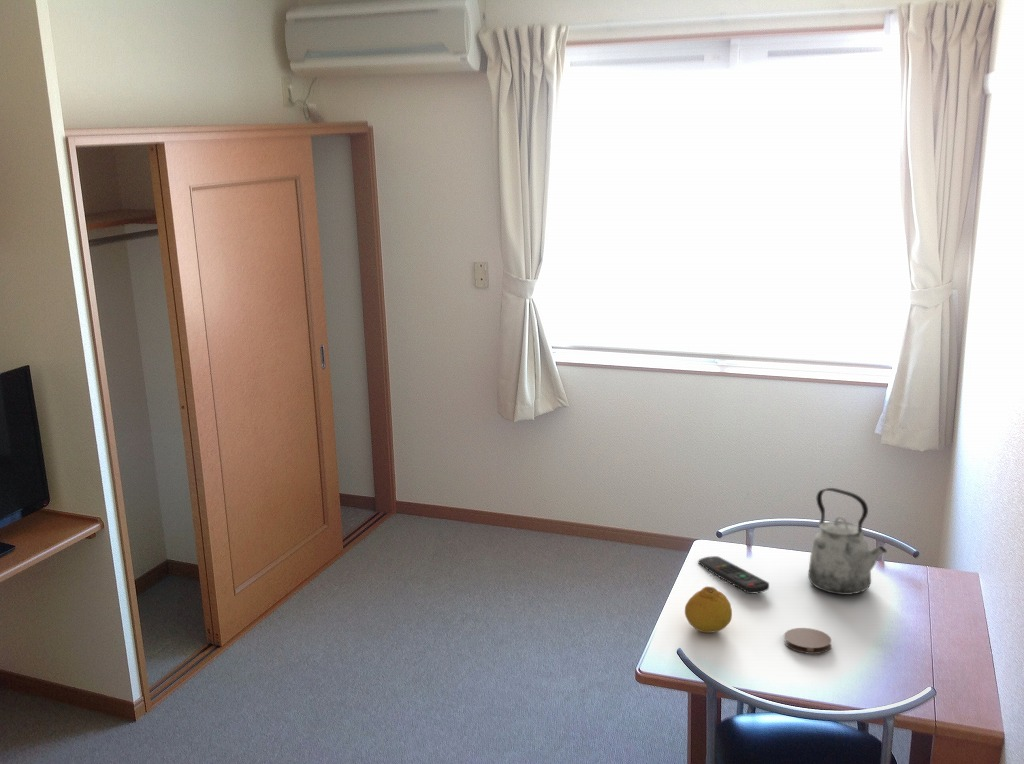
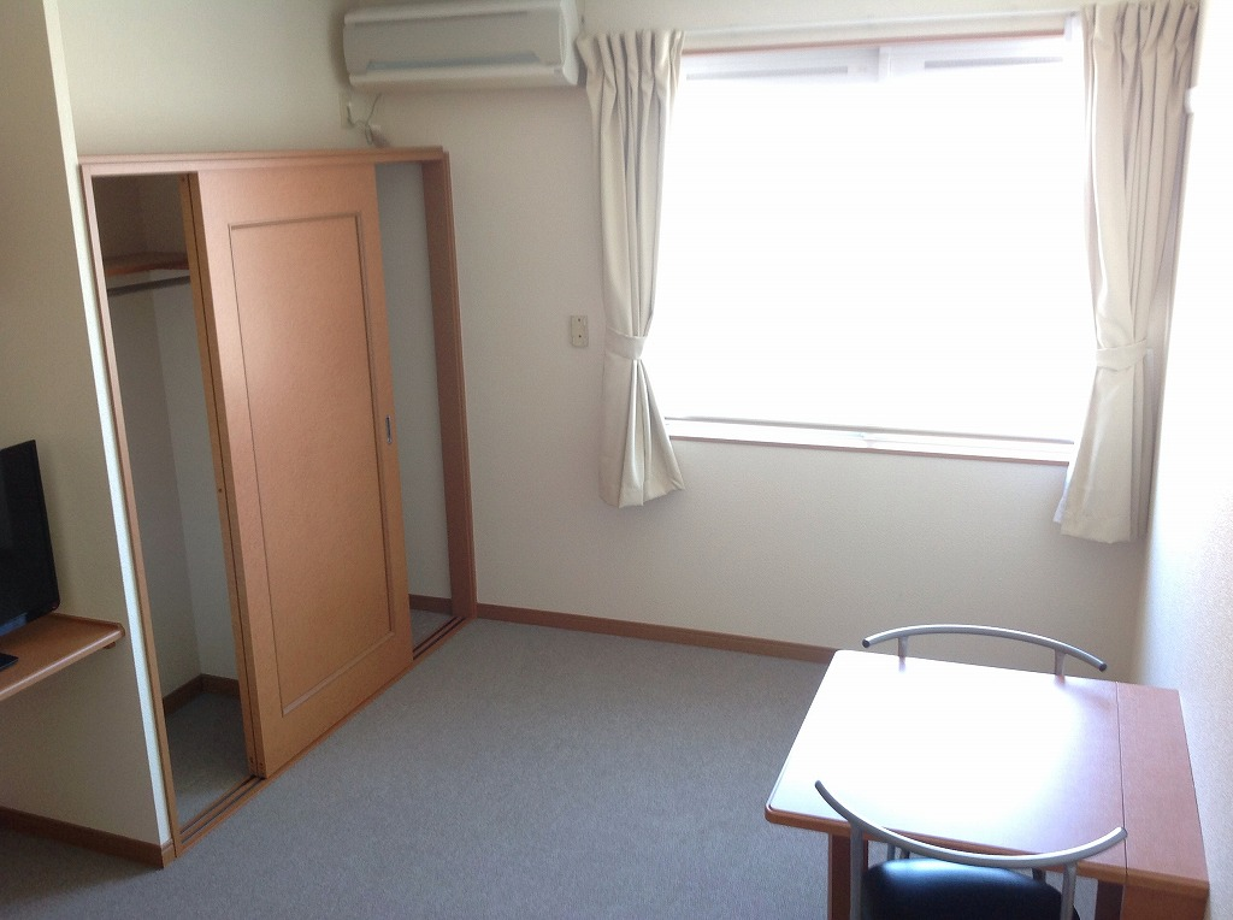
- remote control (732, 573)
- kettle (850, 542)
- coaster (807, 640)
- fruit (708, 609)
